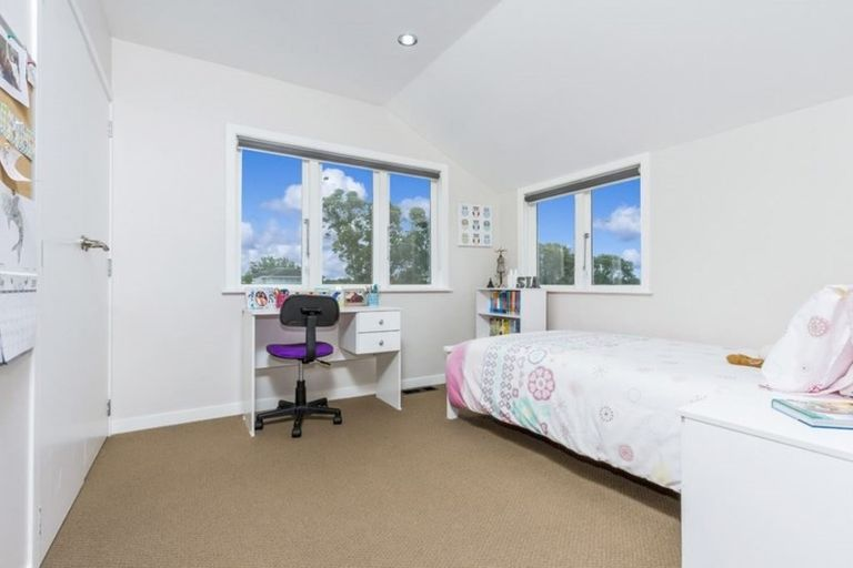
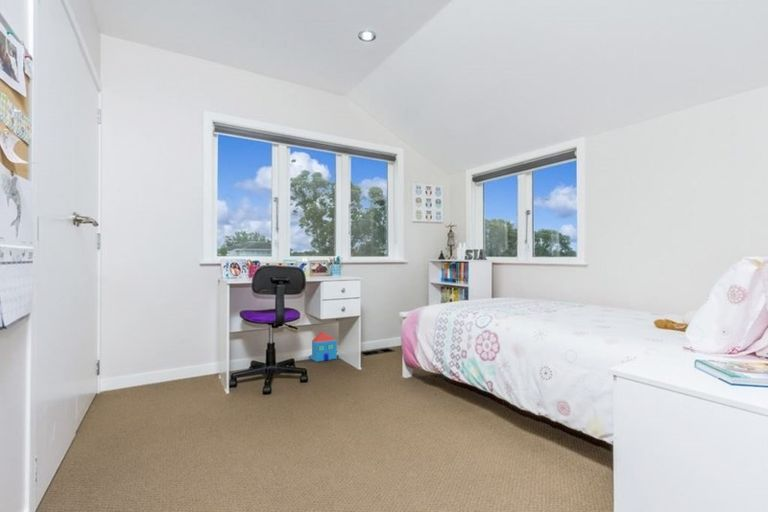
+ toy house (323, 344)
